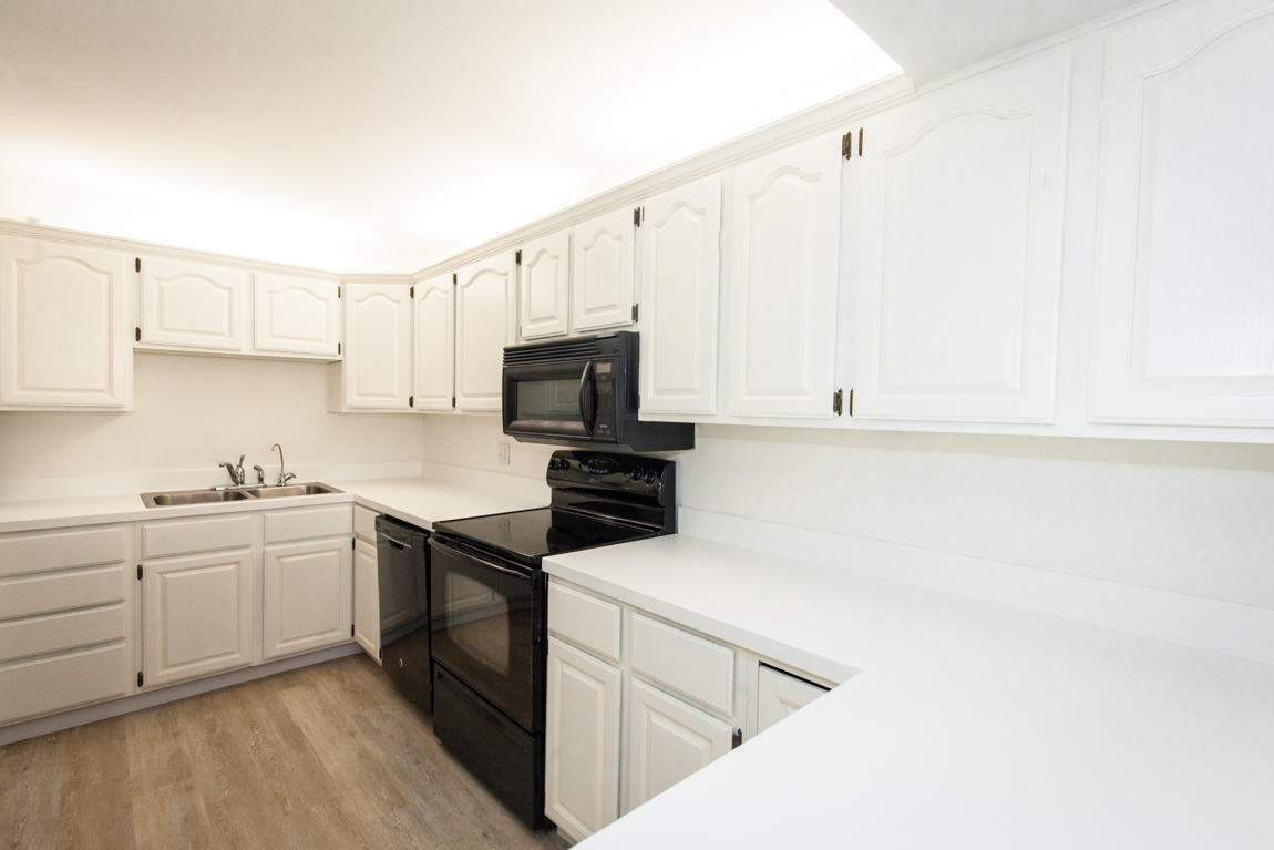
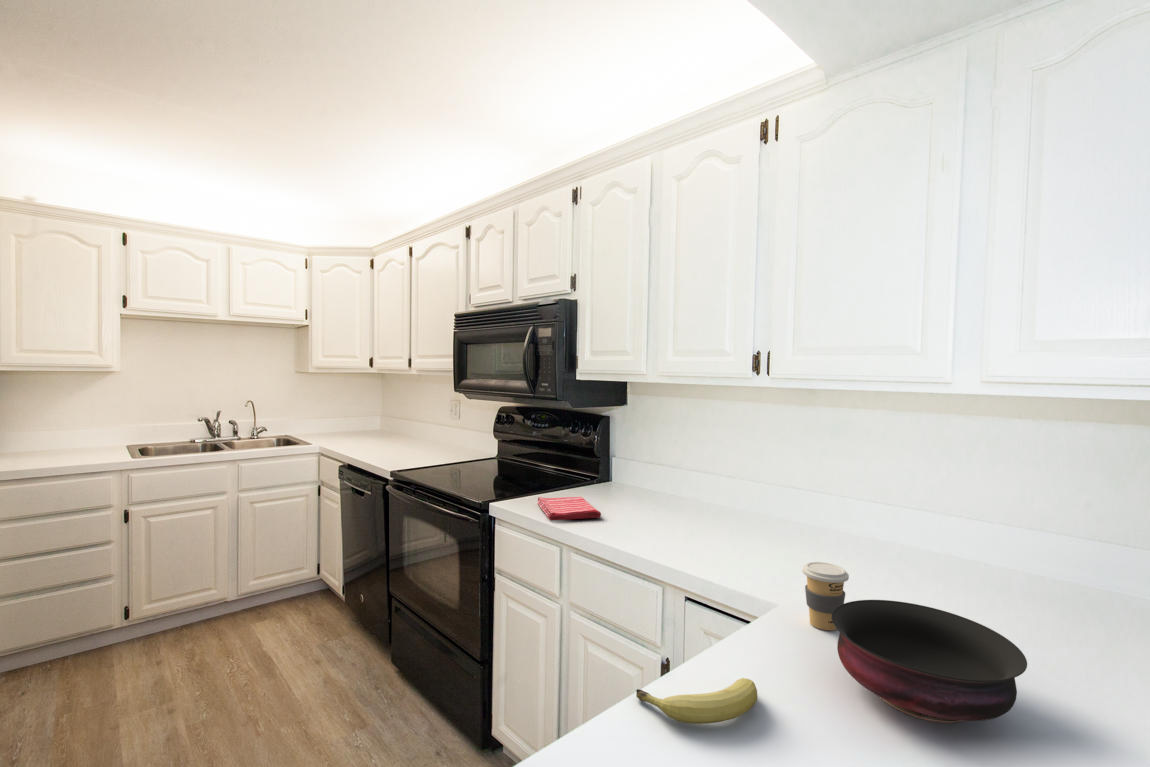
+ coffee cup (824, 596)
+ fruit (704, 696)
+ bowl (920, 665)
+ dish towel (567, 506)
